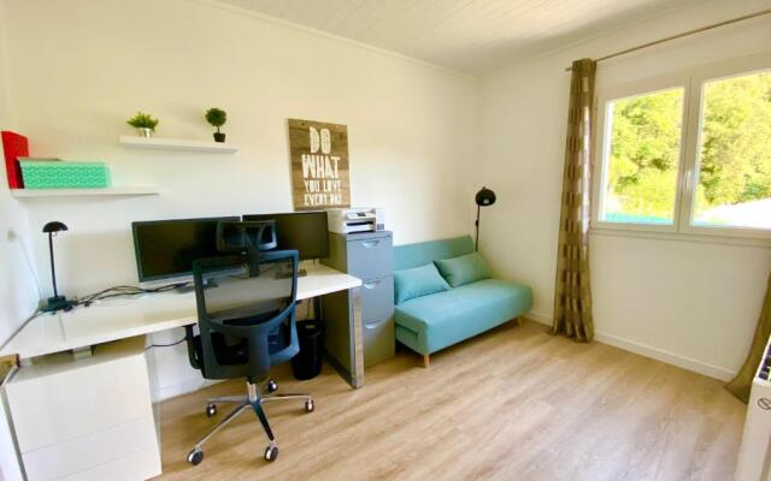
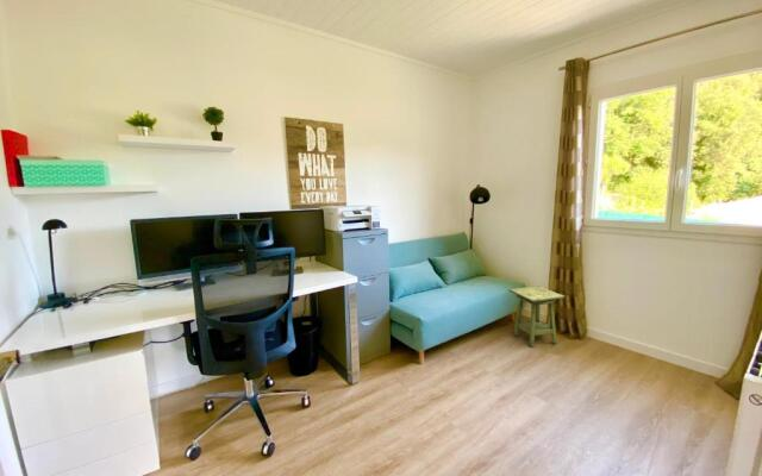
+ side table (533, 315)
